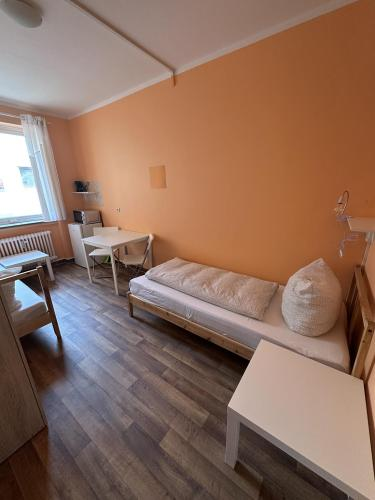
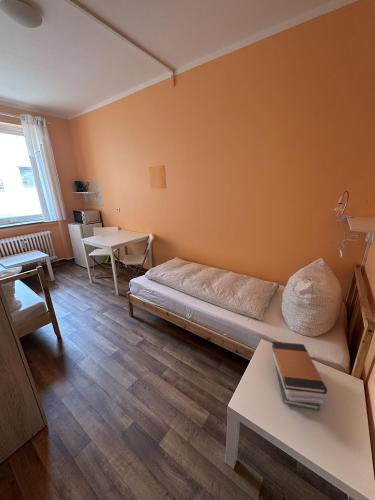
+ book stack (295, 373)
